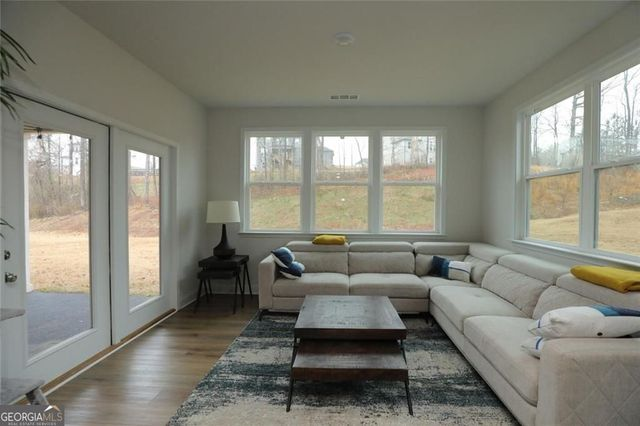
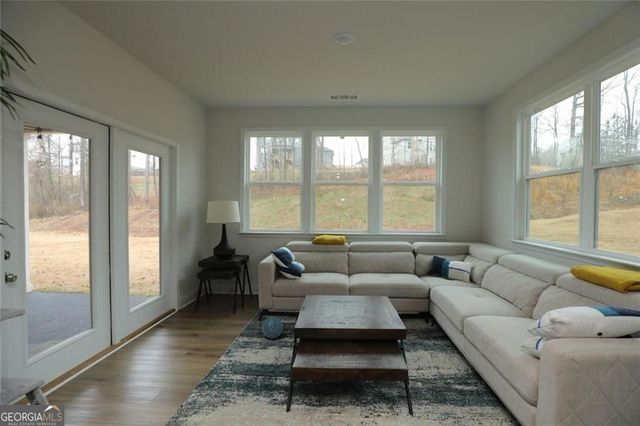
+ decorative ball (272, 327)
